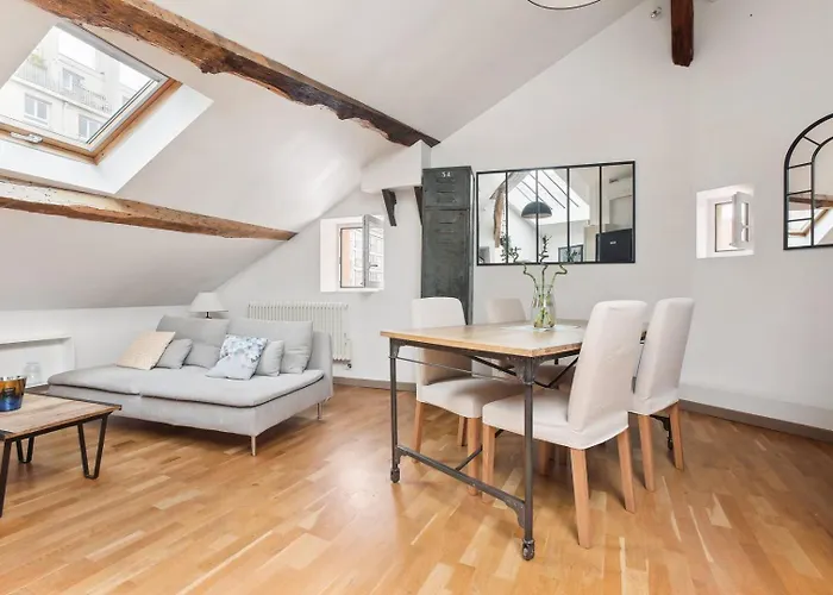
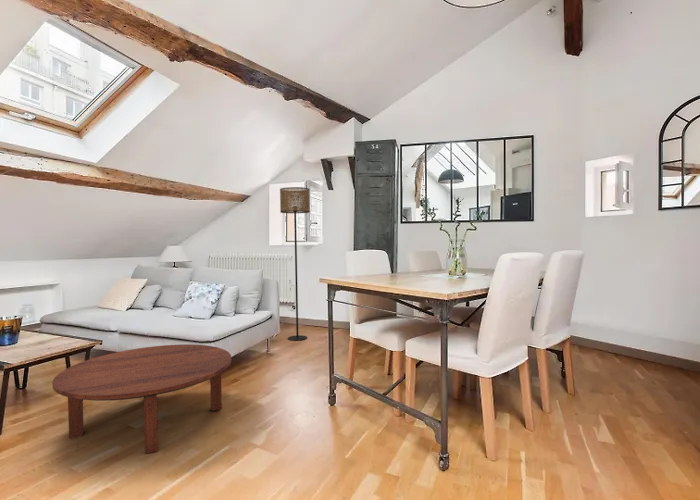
+ coffee table (150, 392)
+ floor lamp (296, 264)
